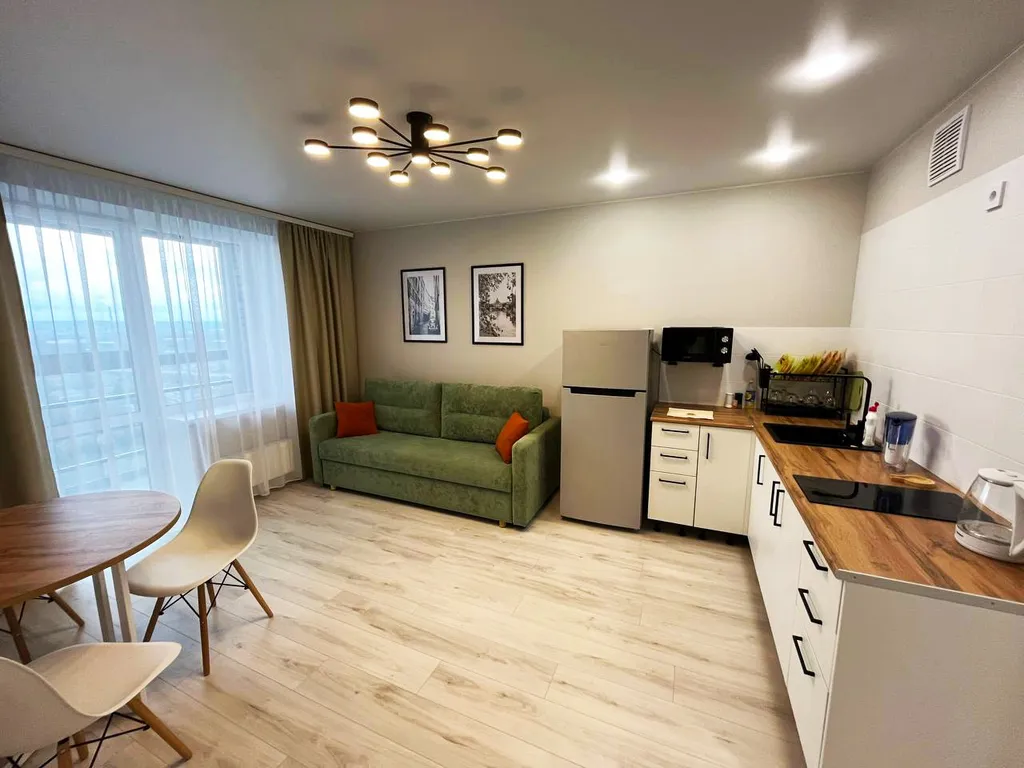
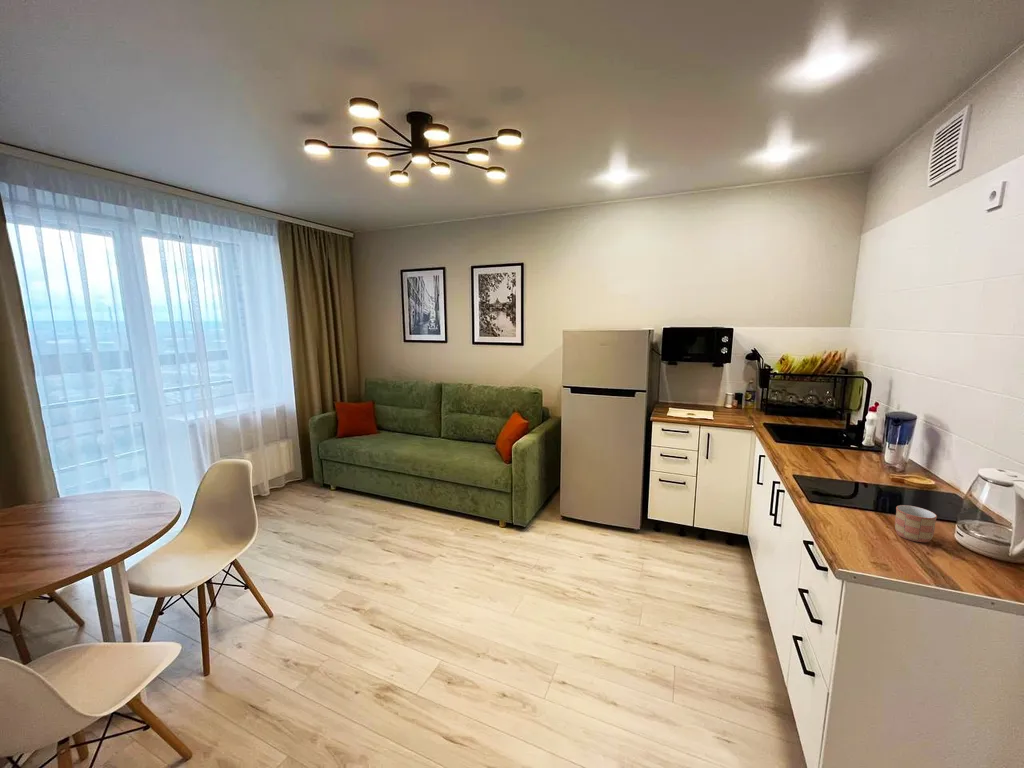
+ mug (913, 522)
